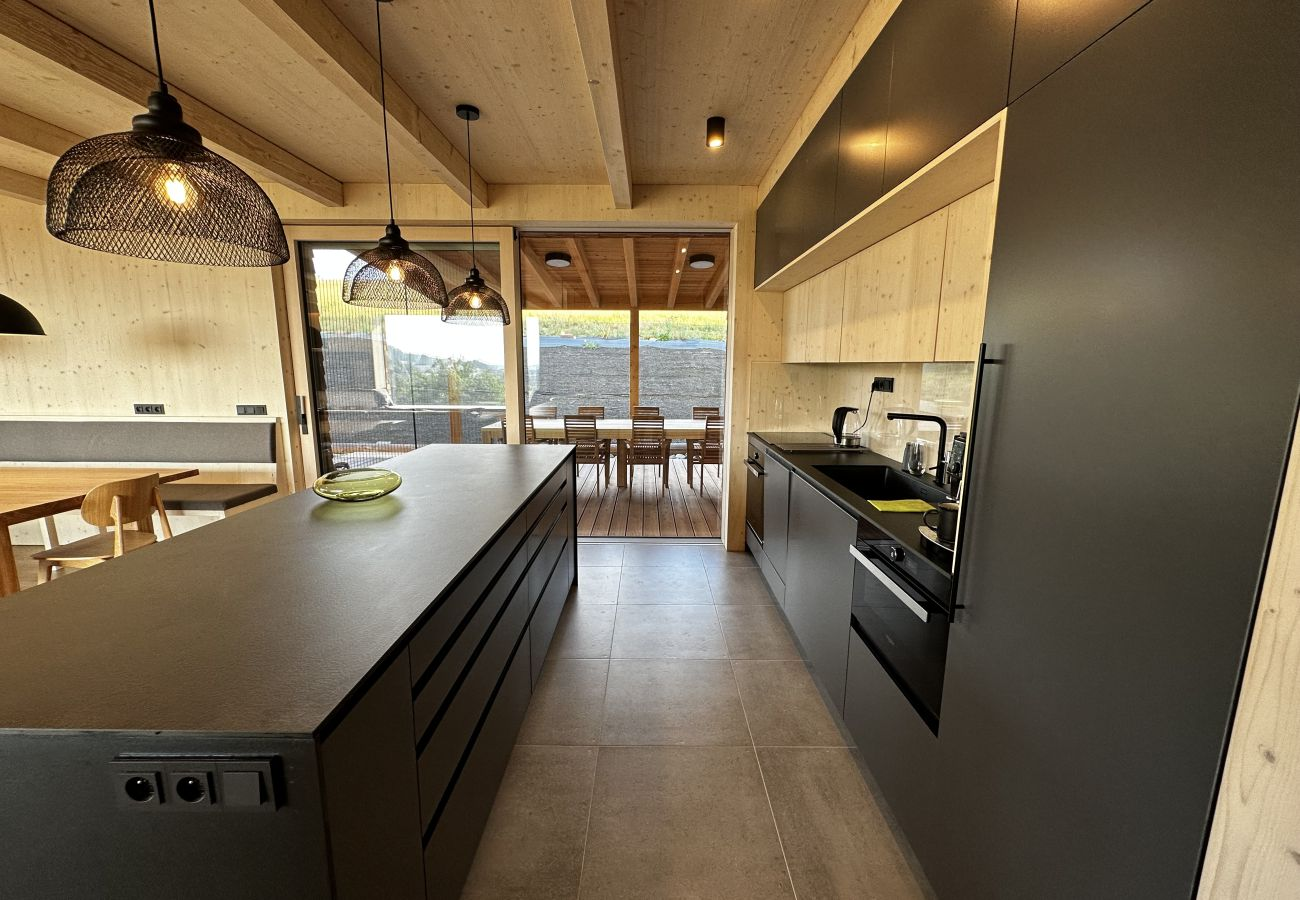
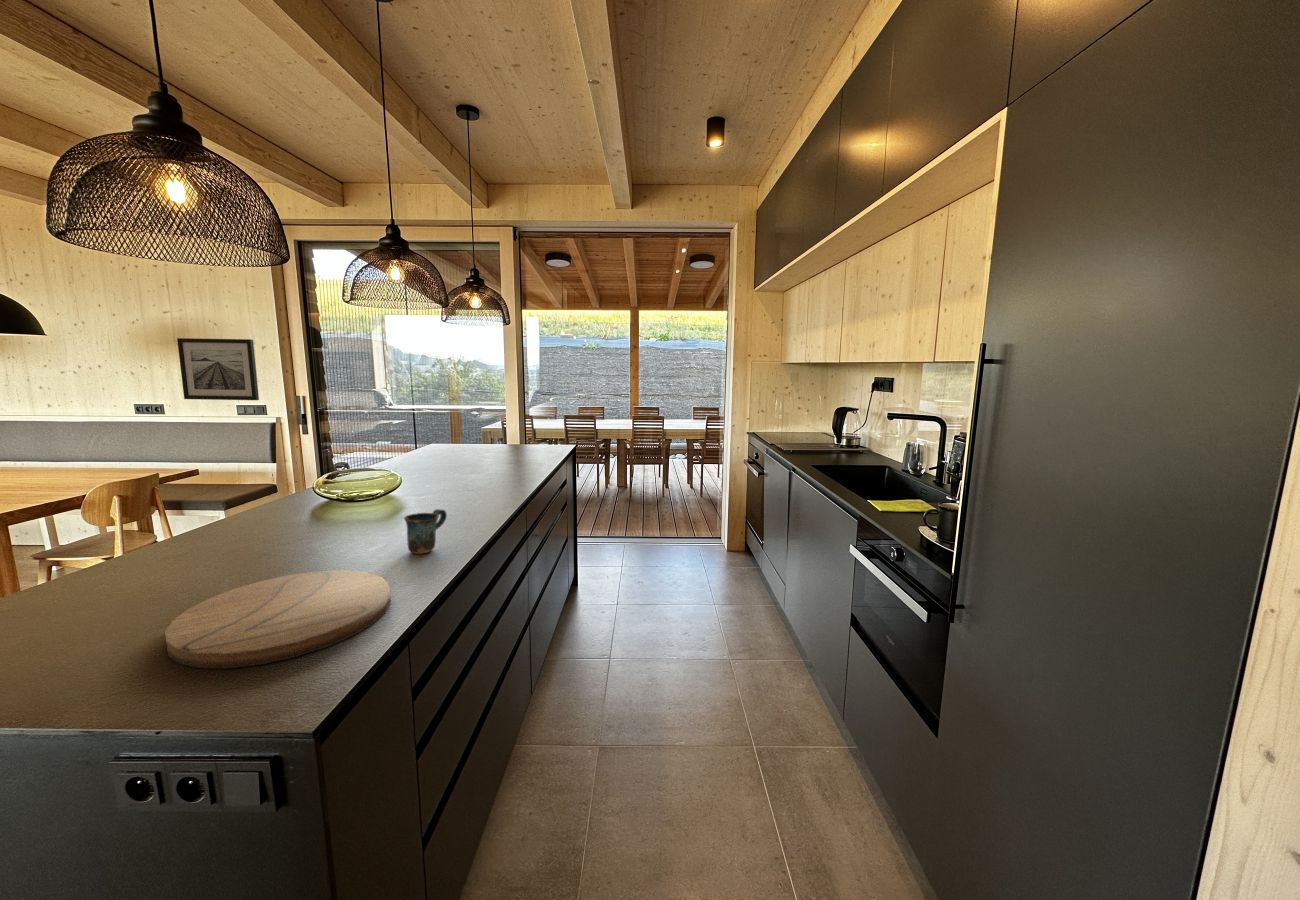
+ wall art (218, 369)
+ cutting board (289, 610)
+ mug (428, 531)
